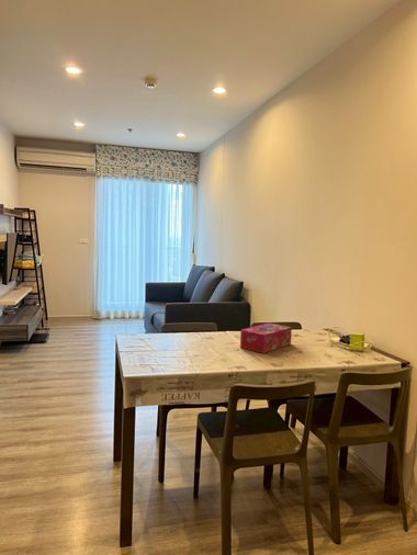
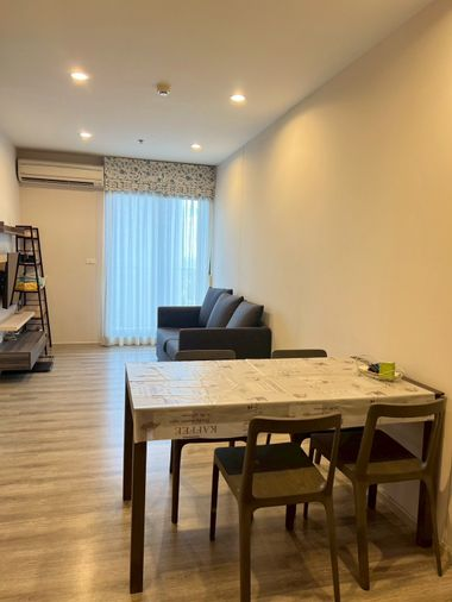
- tissue box (266, 337)
